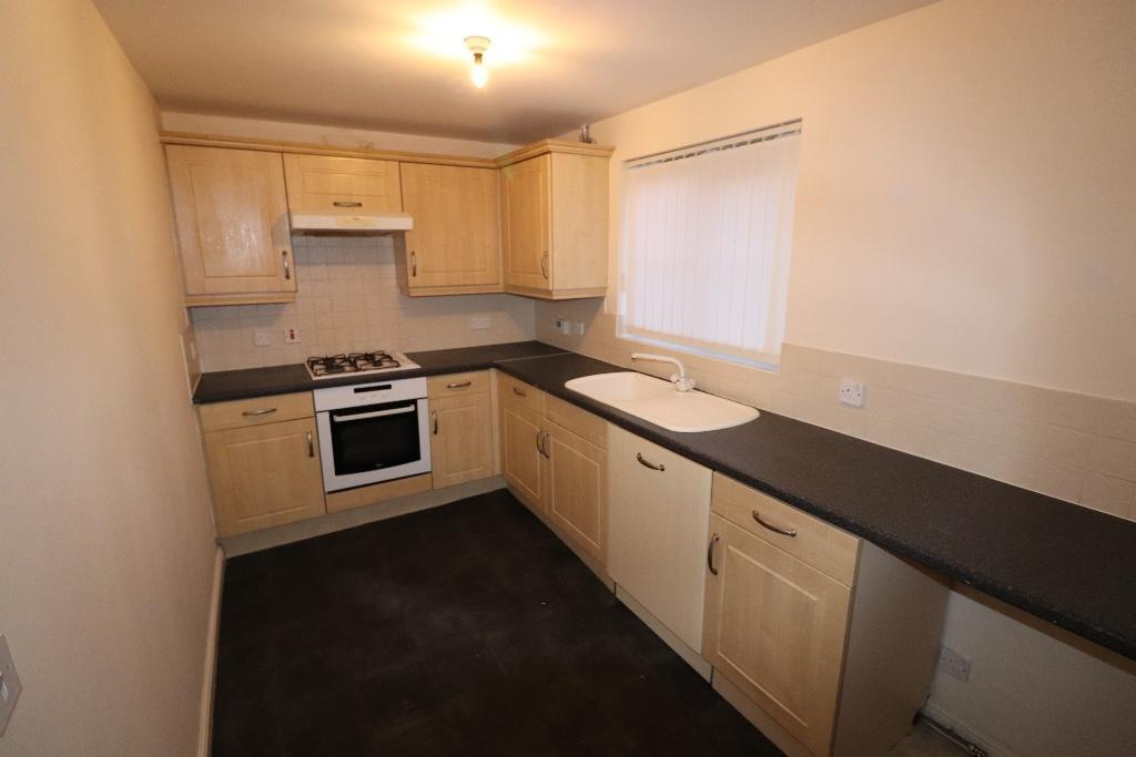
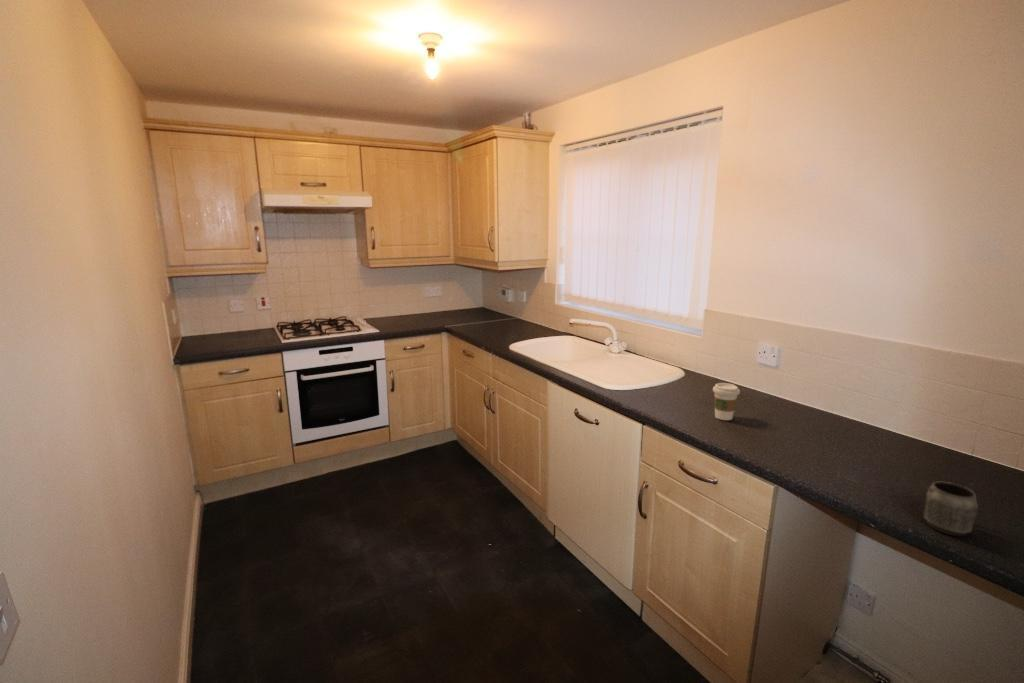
+ mug (953, 506)
+ coffee cup (725, 401)
